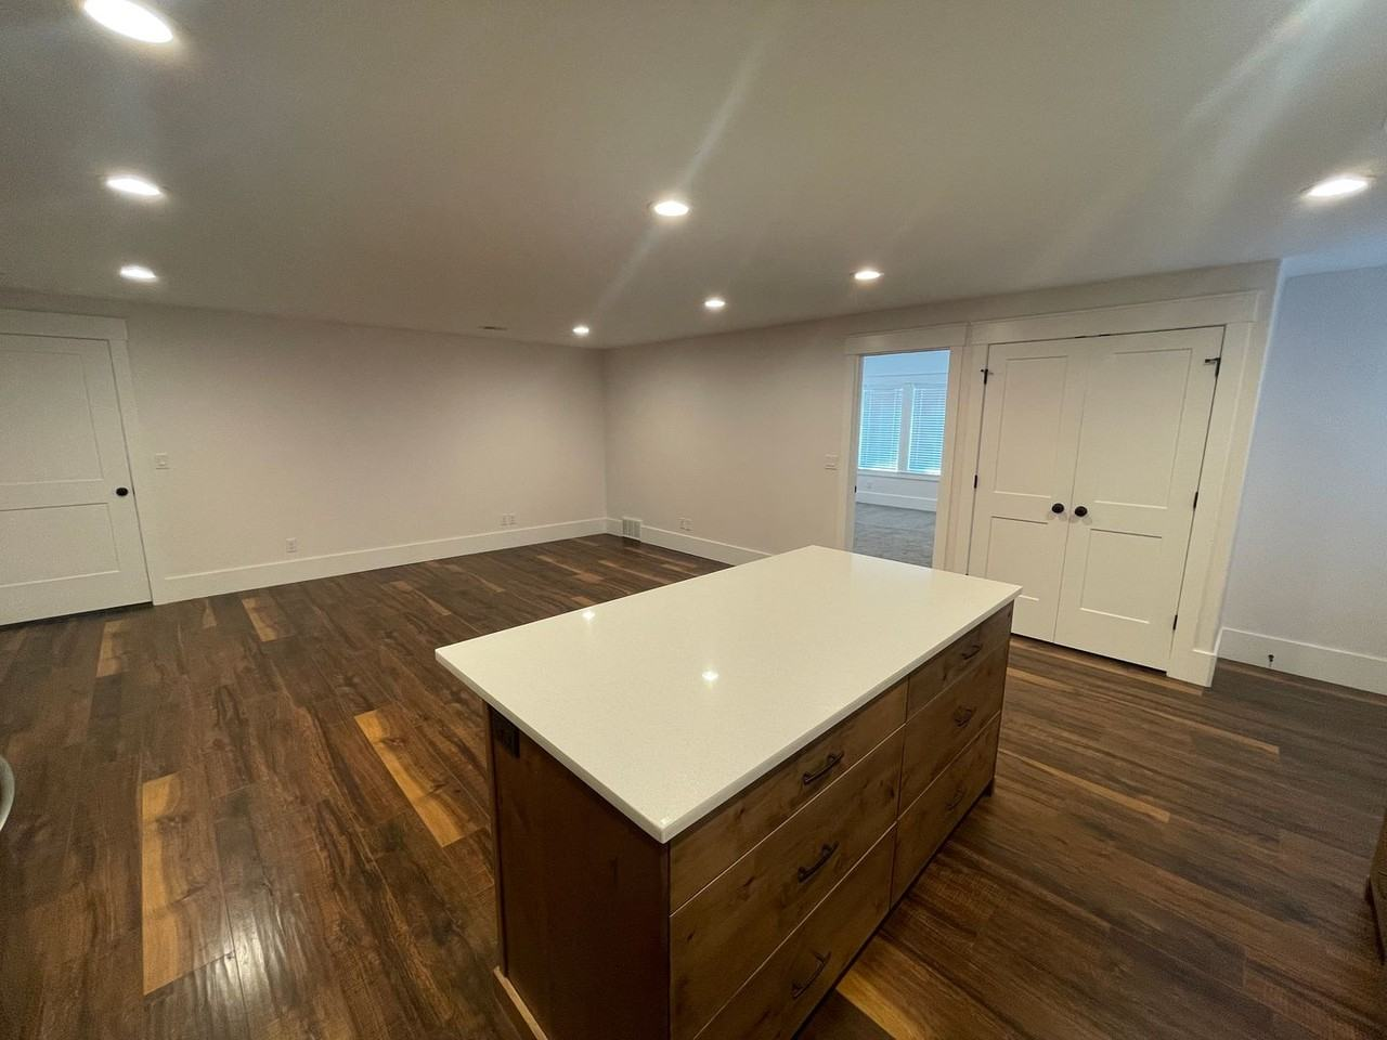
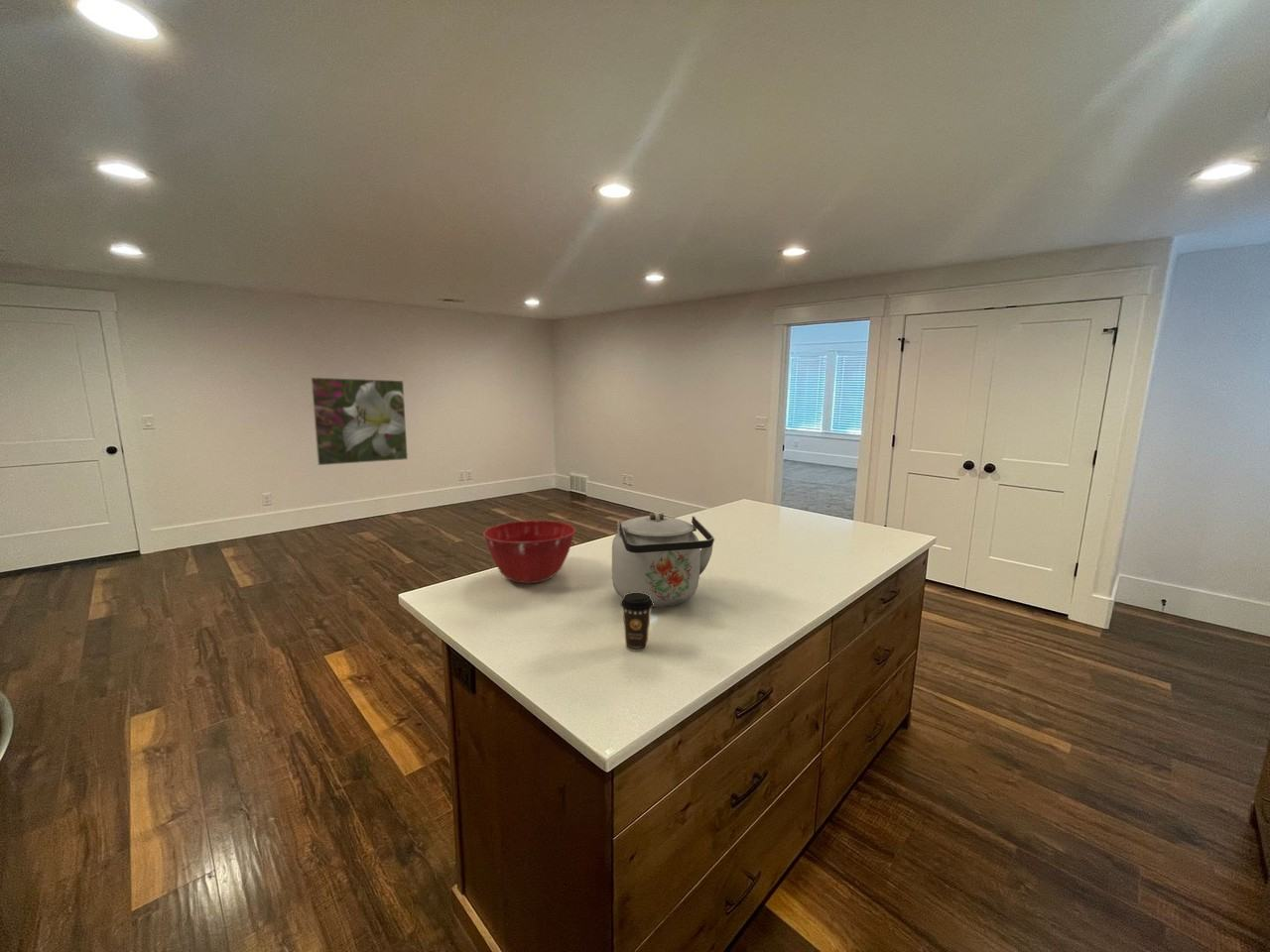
+ mixing bowl (530, 552)
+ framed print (362, 420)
+ kettle (666, 554)
+ coffee cup (636, 621)
